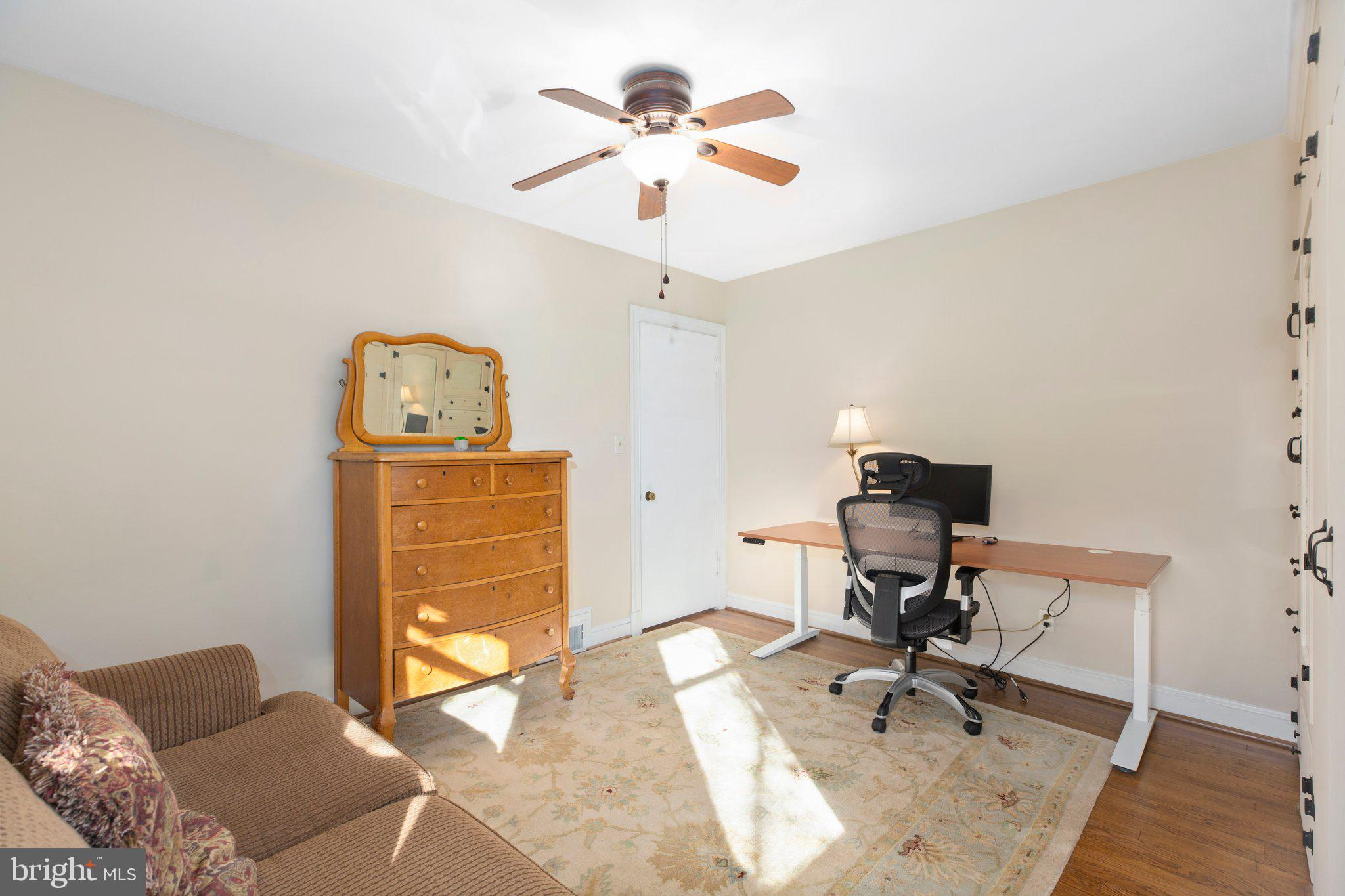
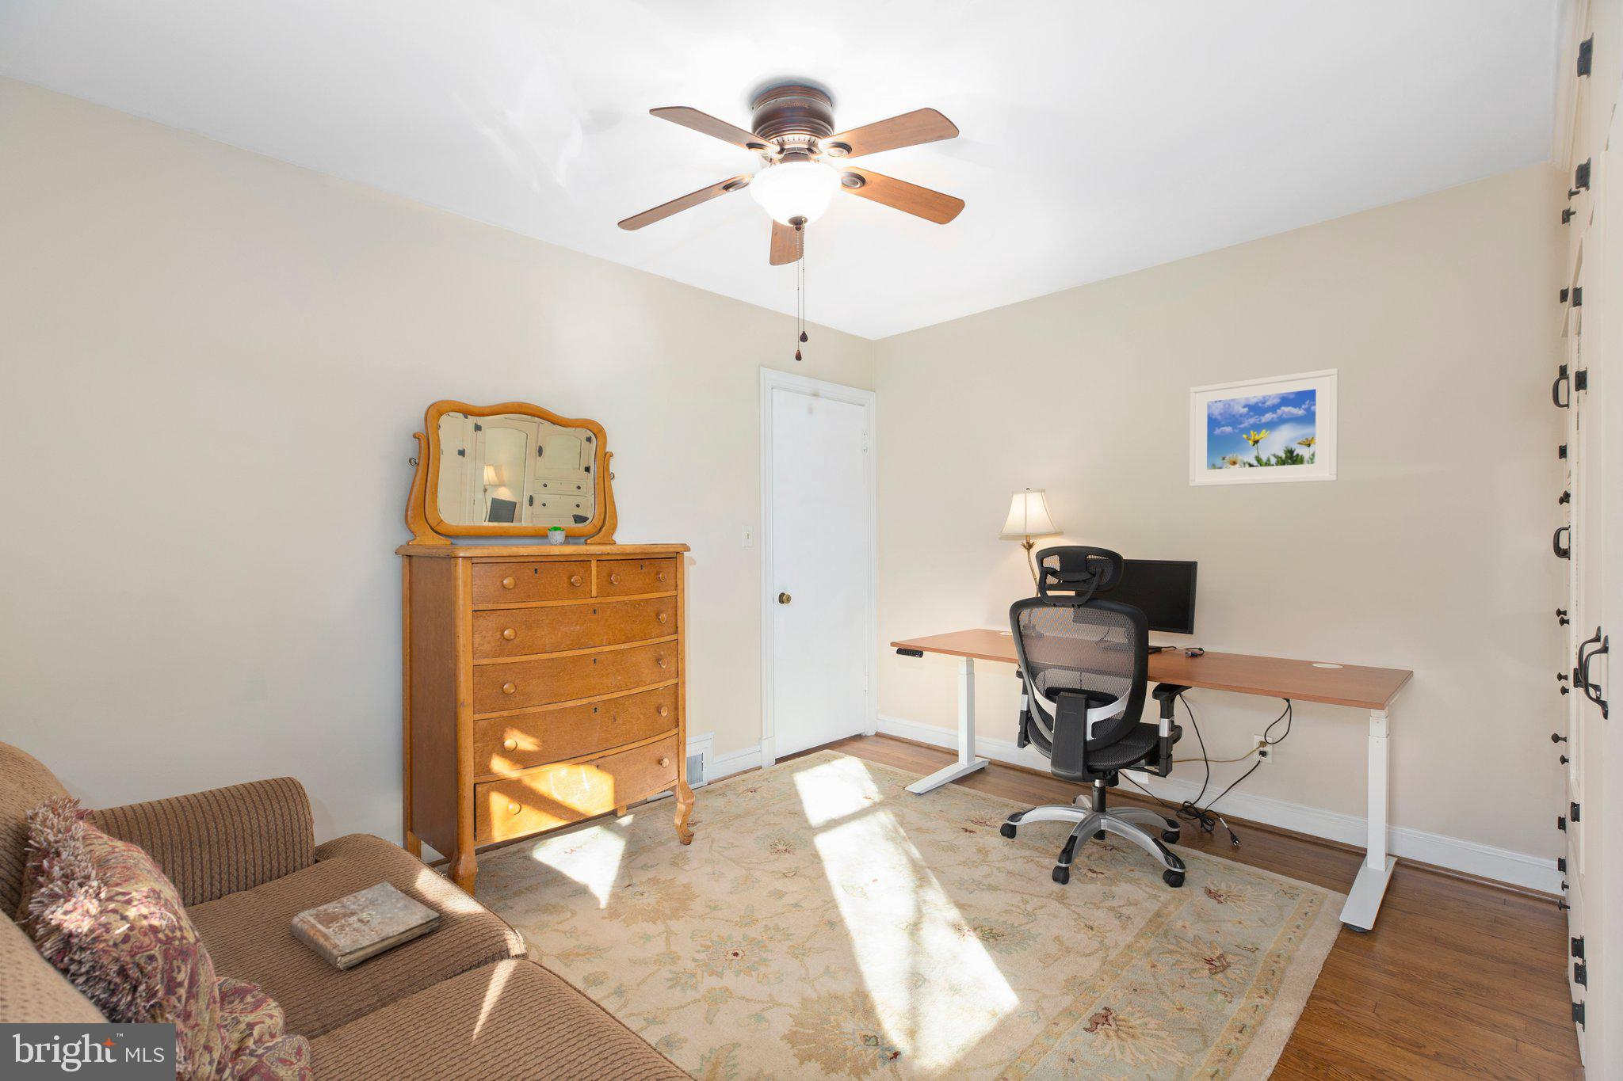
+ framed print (1259, 431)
+ book (366, 921)
